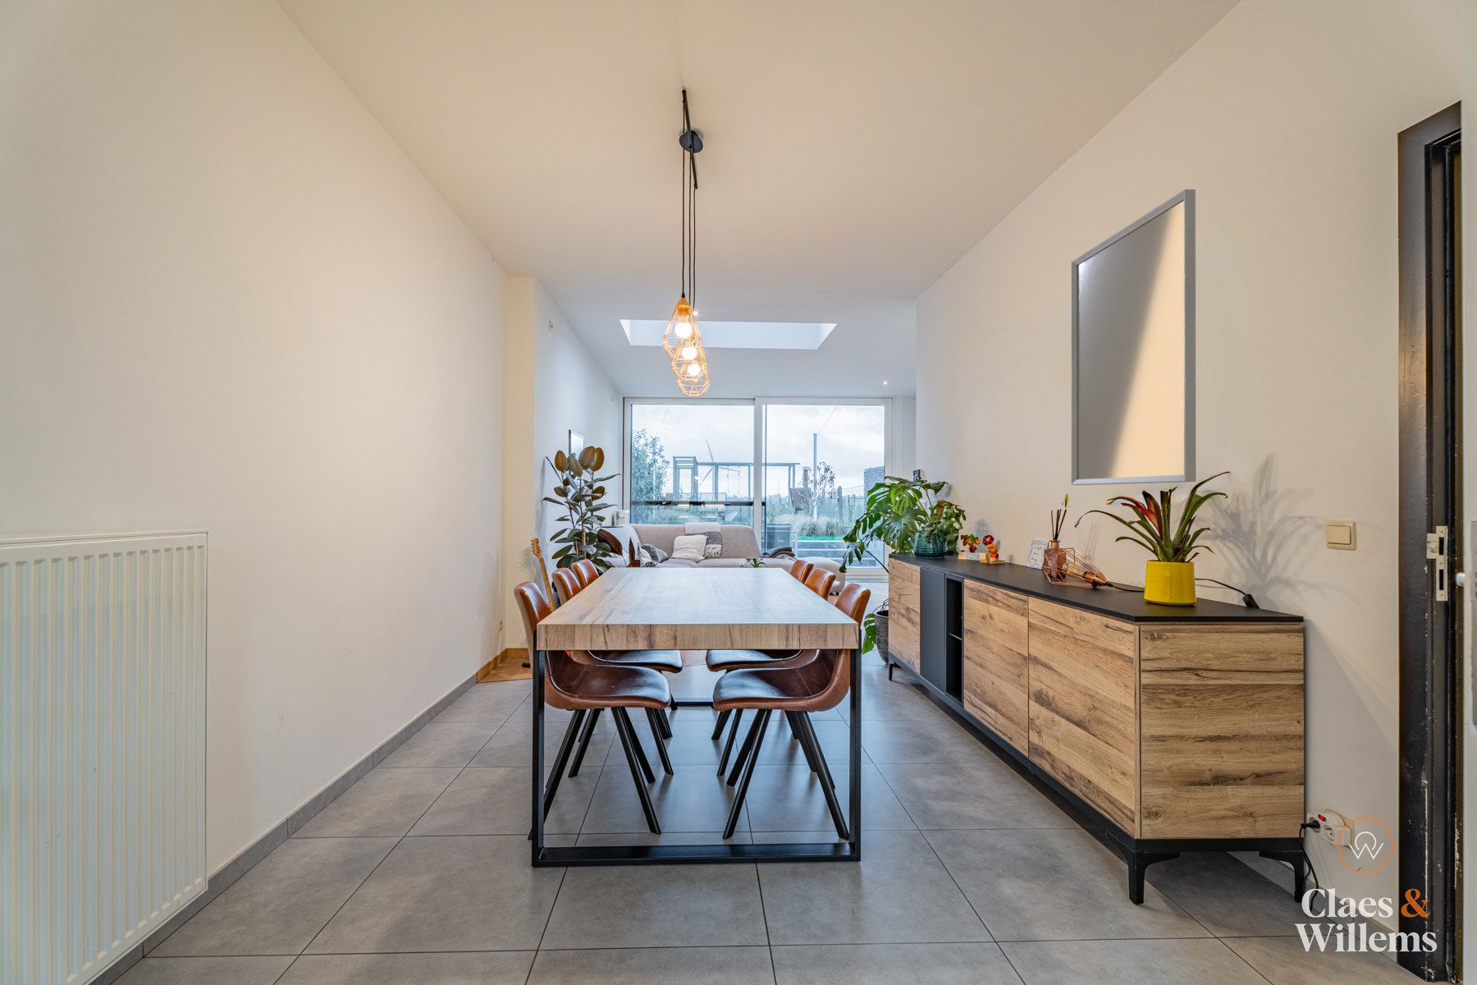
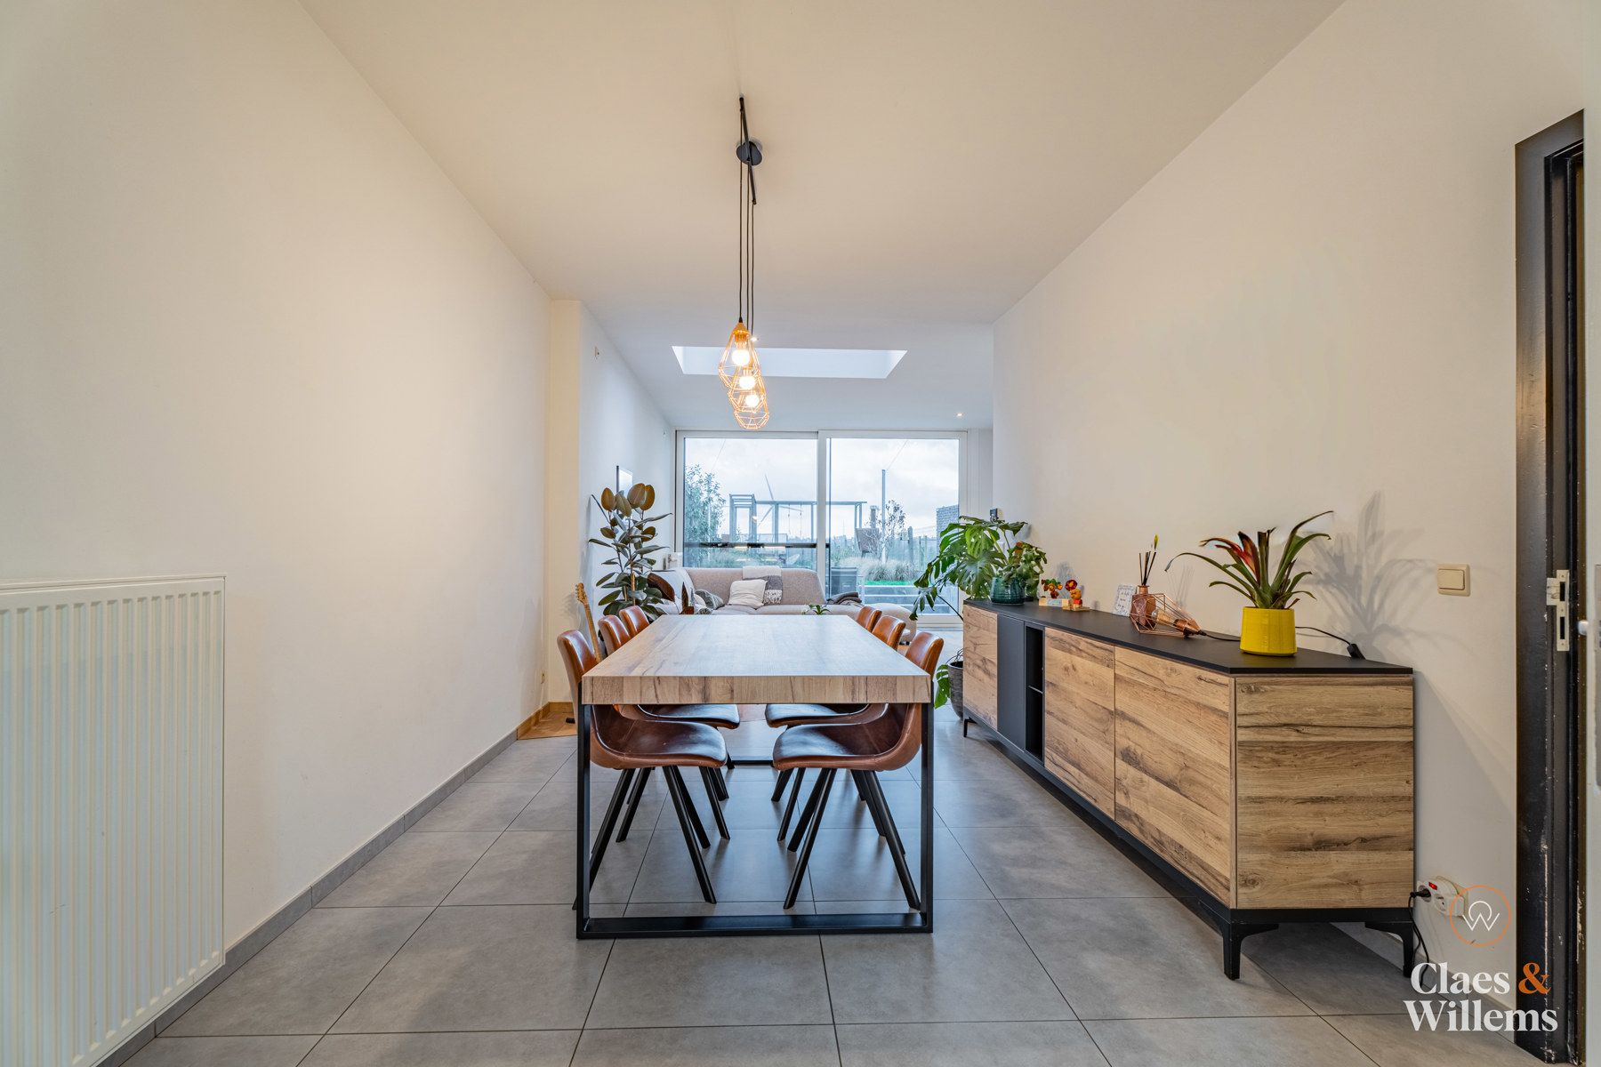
- home mirror (1125, 356)
